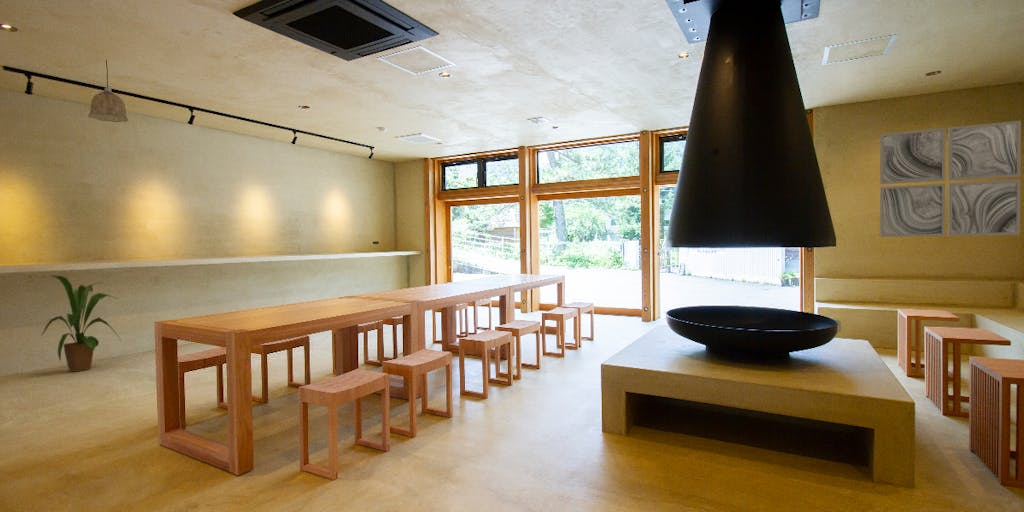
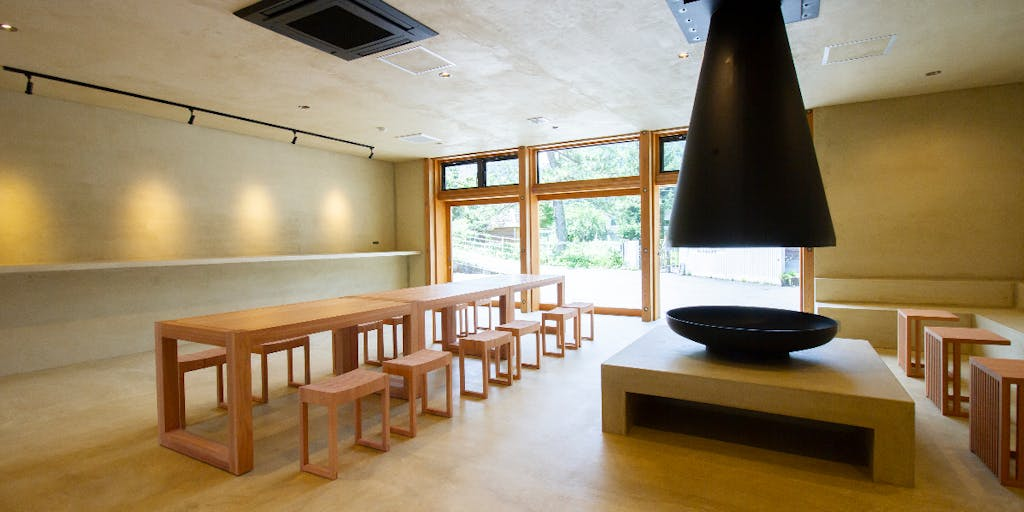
- wall art (948, 180)
- pendant lamp (107, 89)
- house plant (87, 319)
